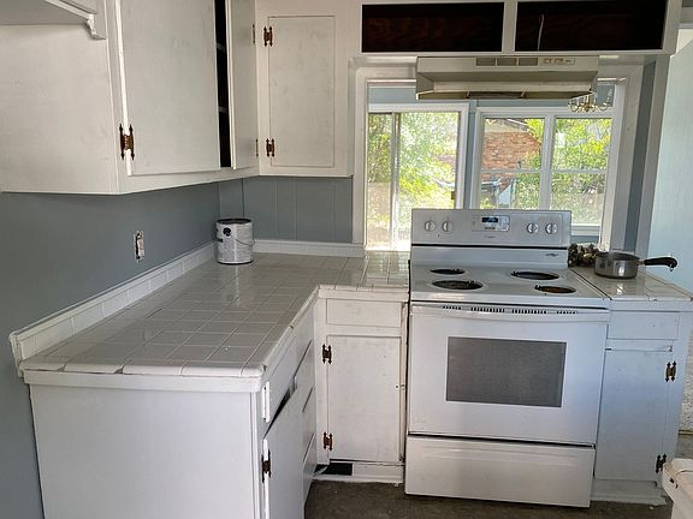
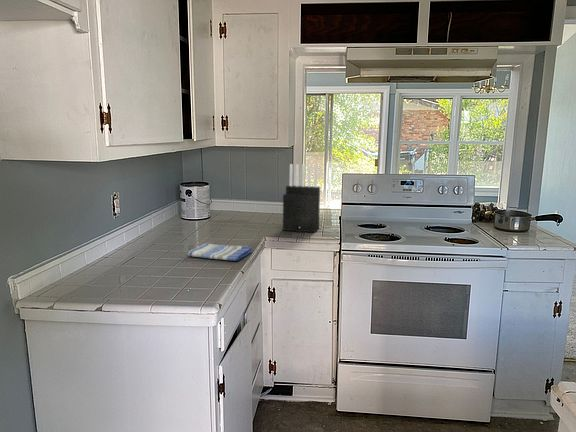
+ dish towel (220, 251)
+ knife block (301, 197)
